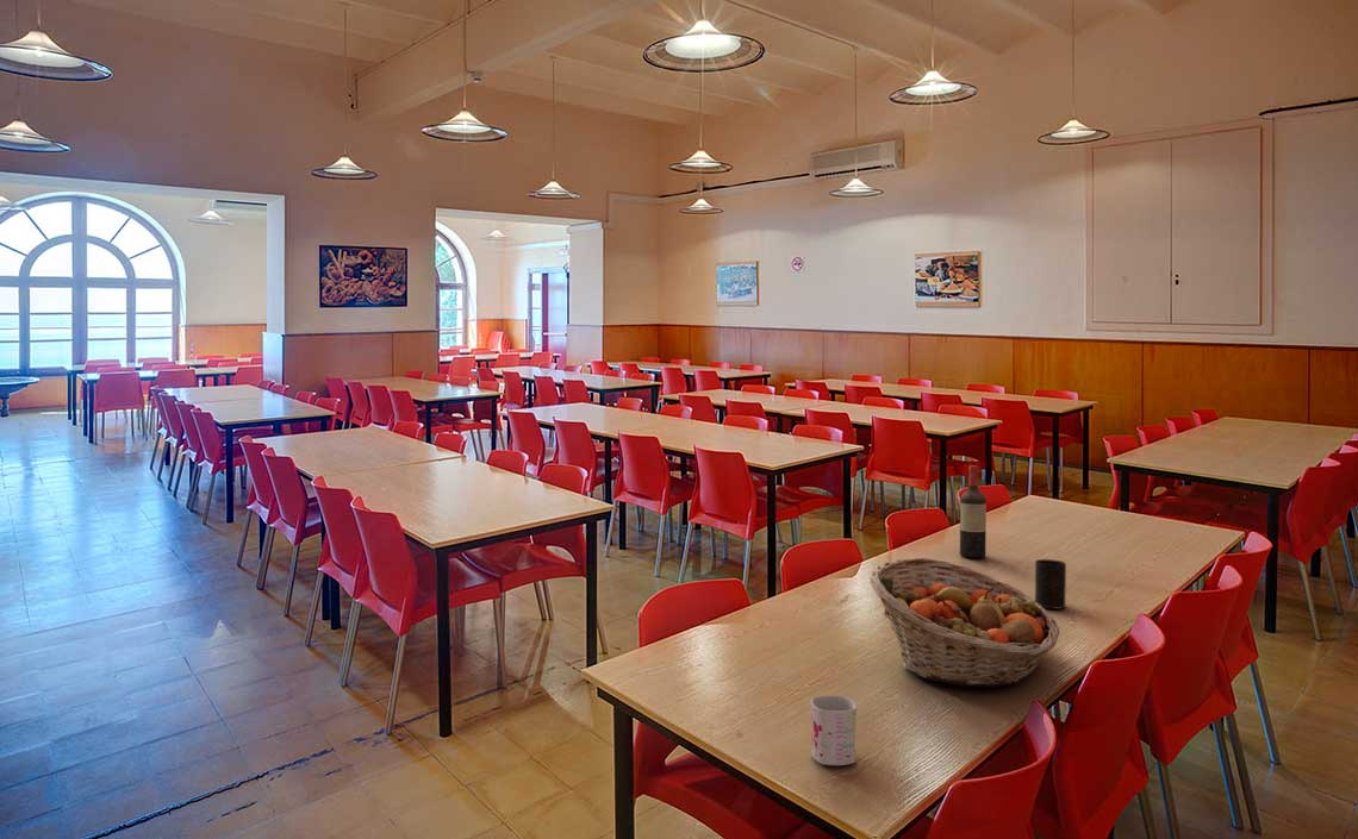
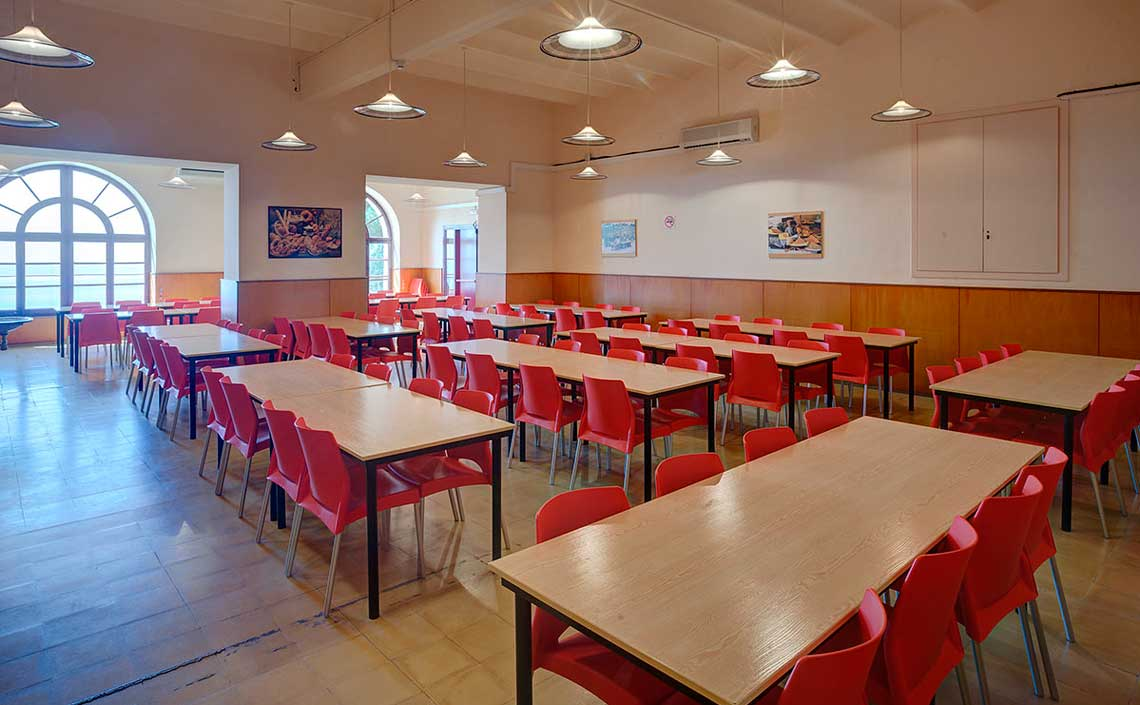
- wine bottle (972, 511)
- fruit basket (961, 616)
- mug (830, 726)
- cup (1049, 583)
